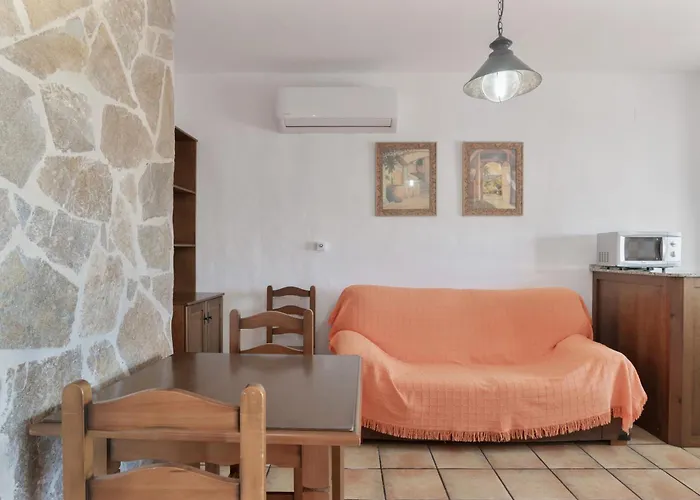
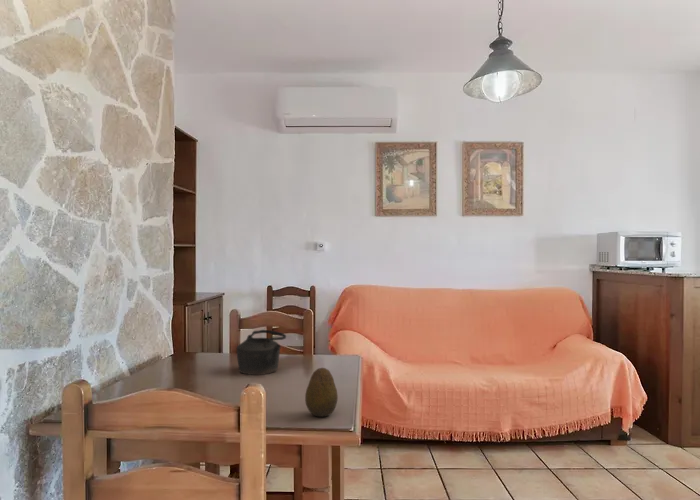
+ fruit (321, 392)
+ teapot (262, 353)
